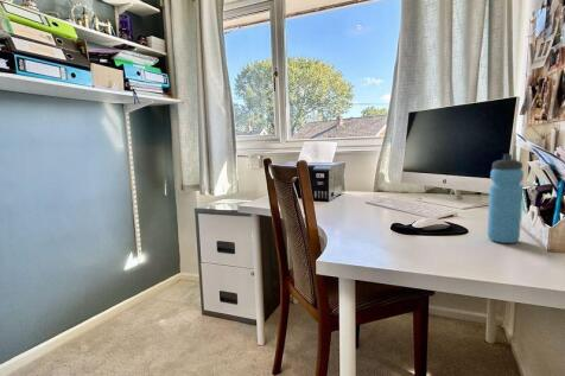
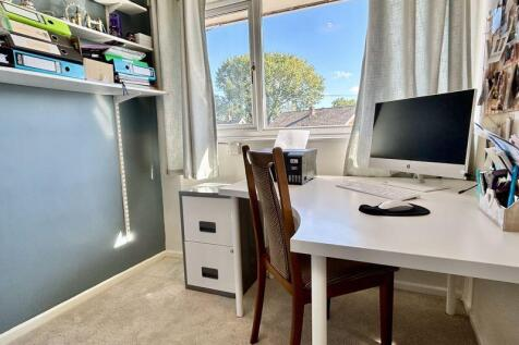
- water bottle (504, 197)
